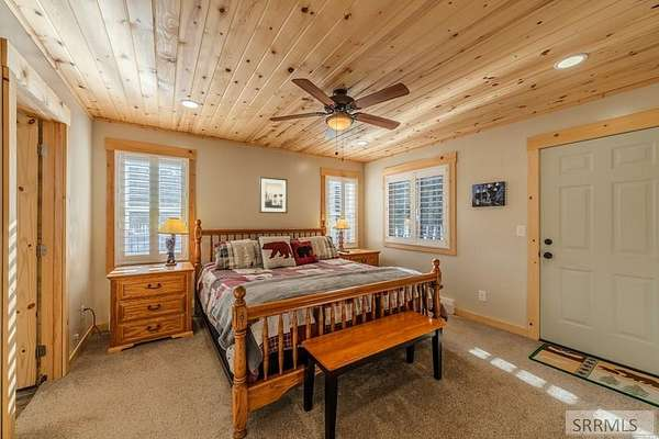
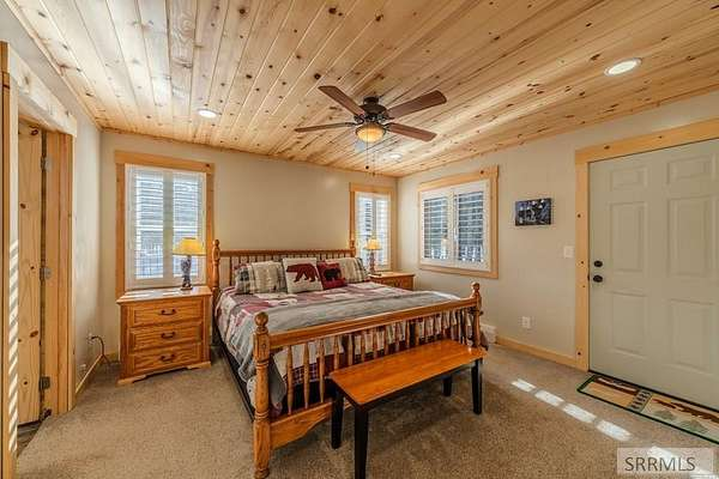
- wall art (273, 195)
